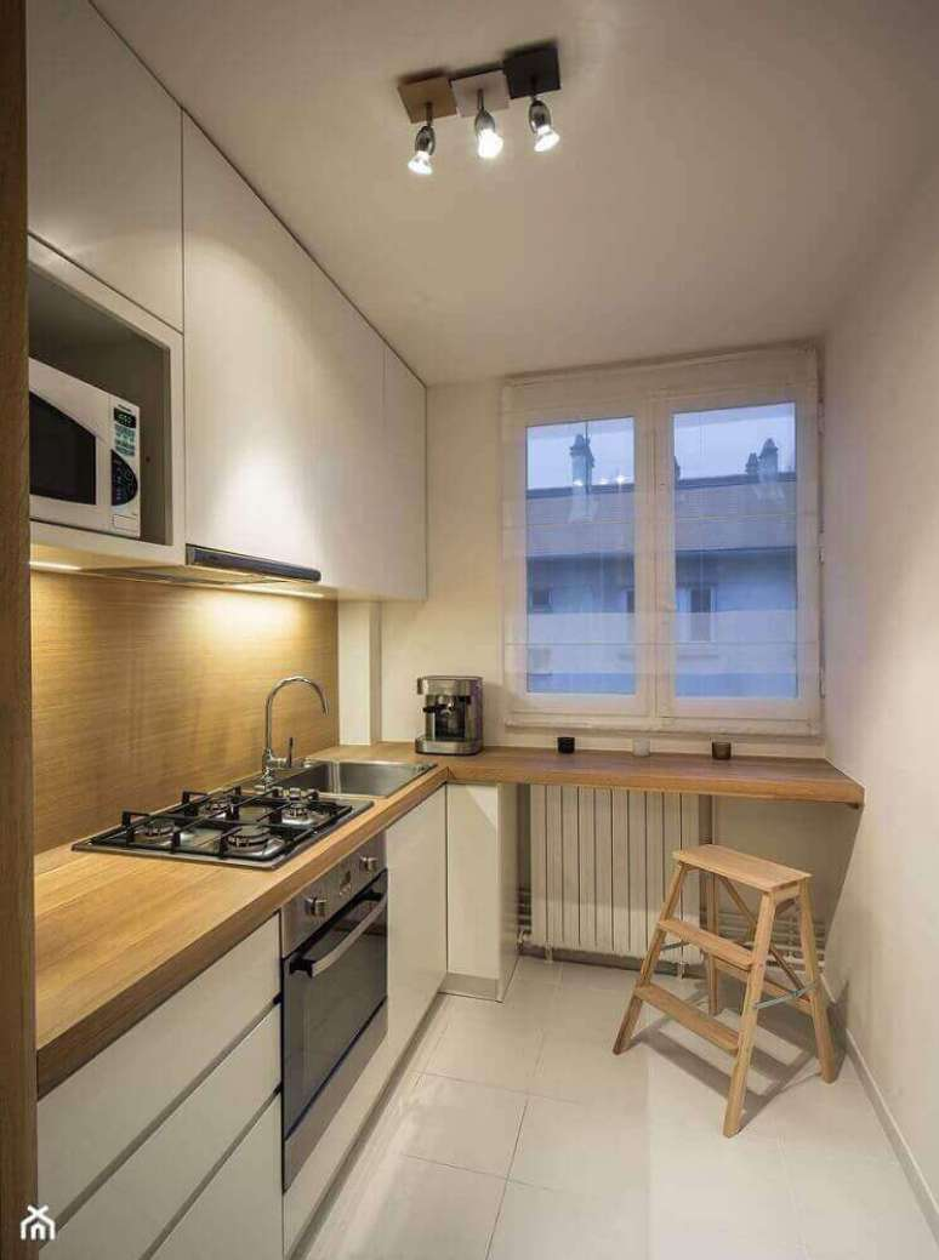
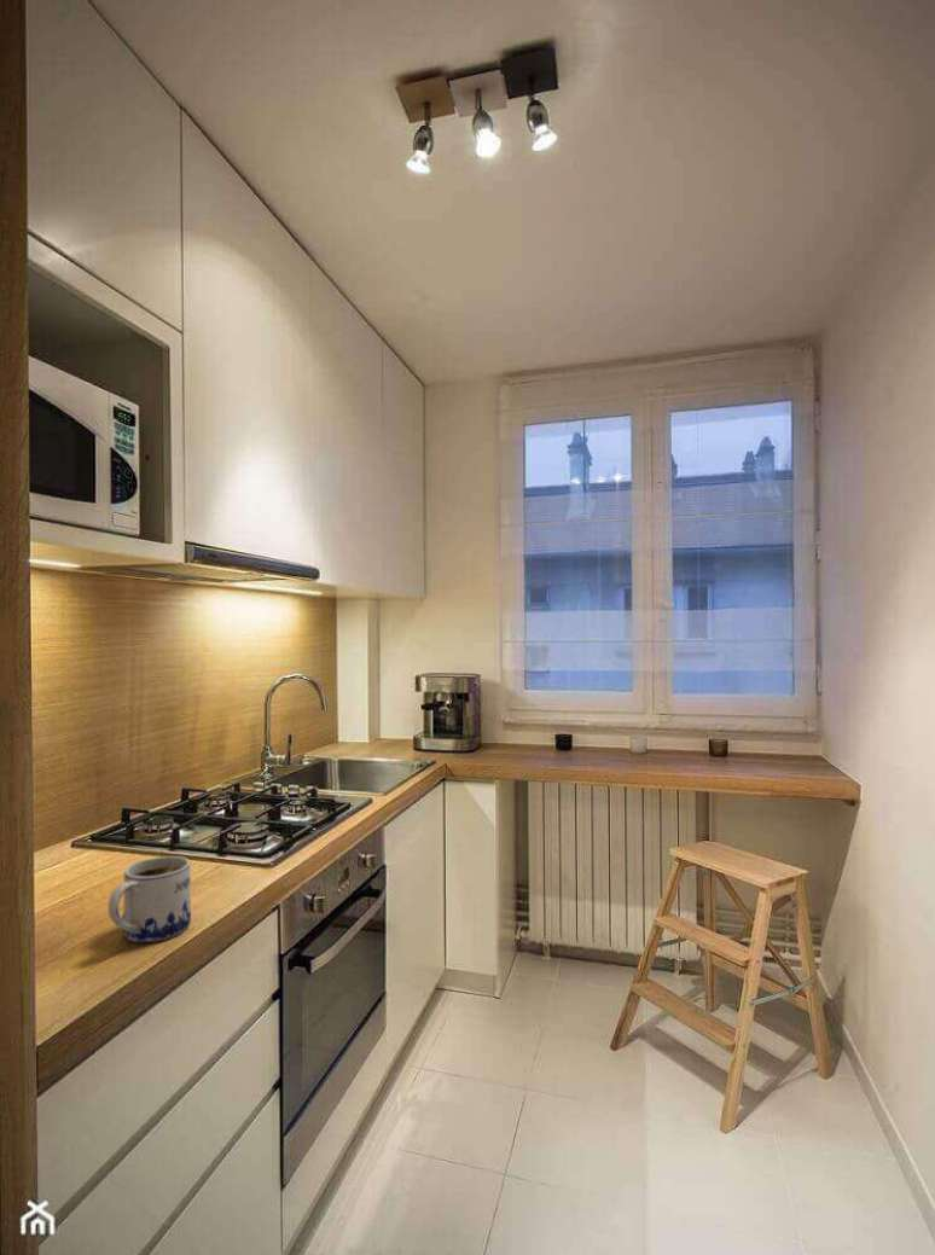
+ mug (151, 900)
